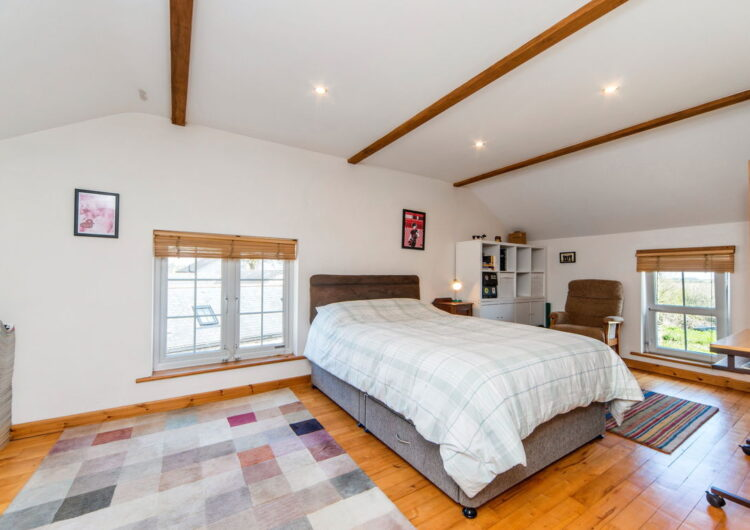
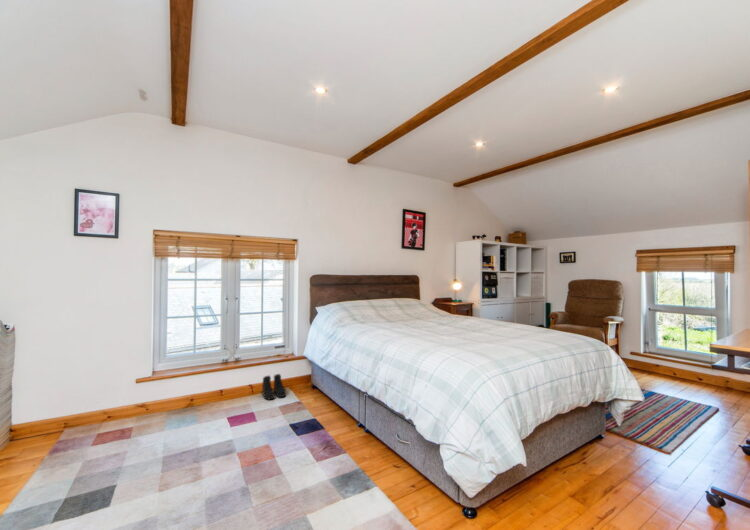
+ boots (274, 385)
